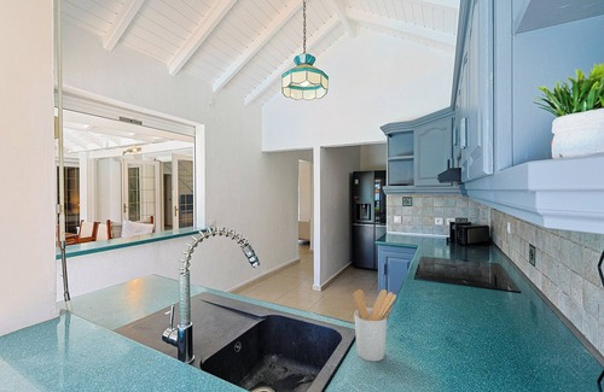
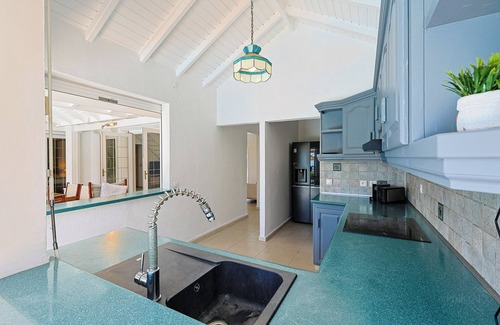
- utensil holder (376, 321)
